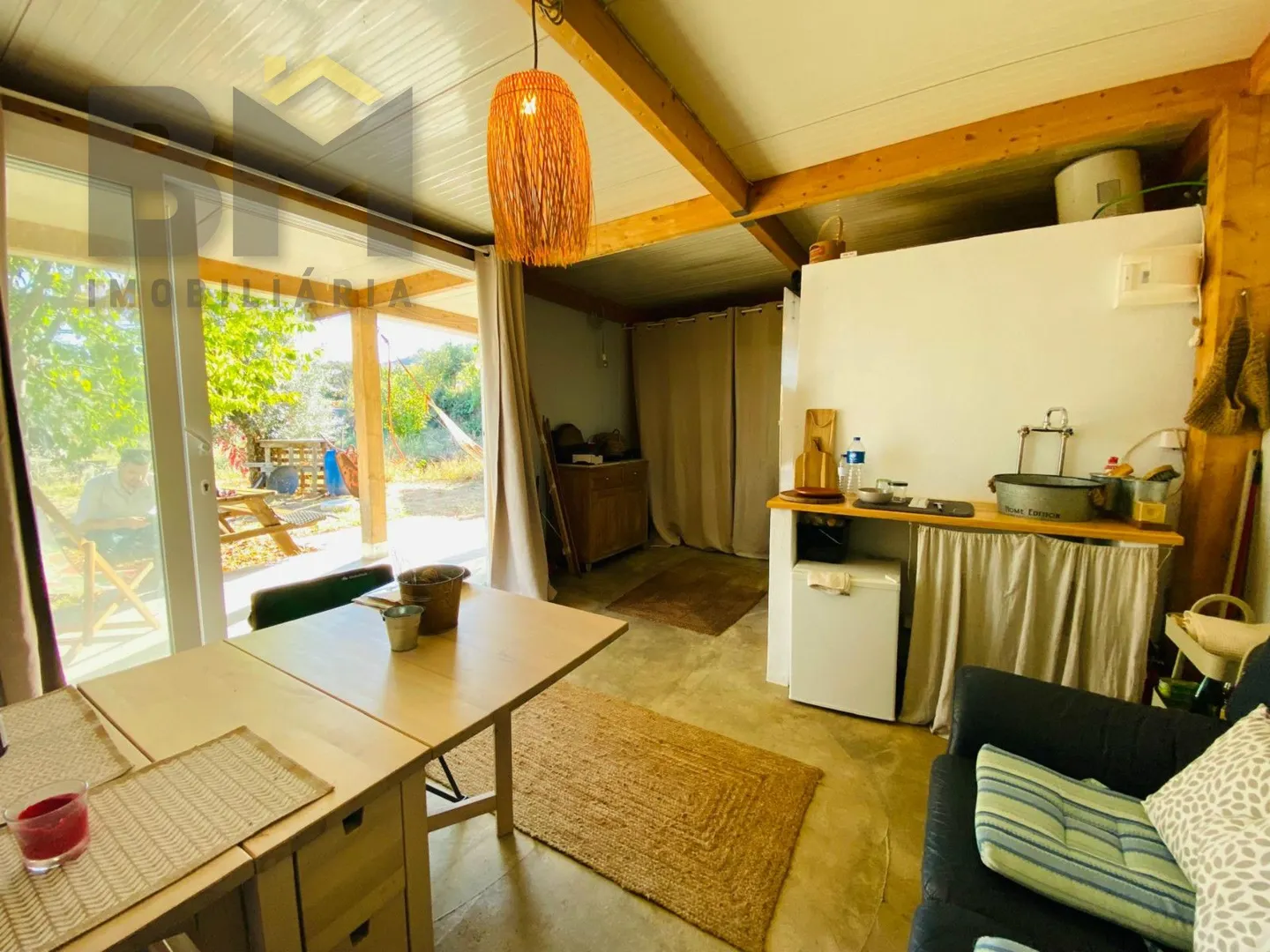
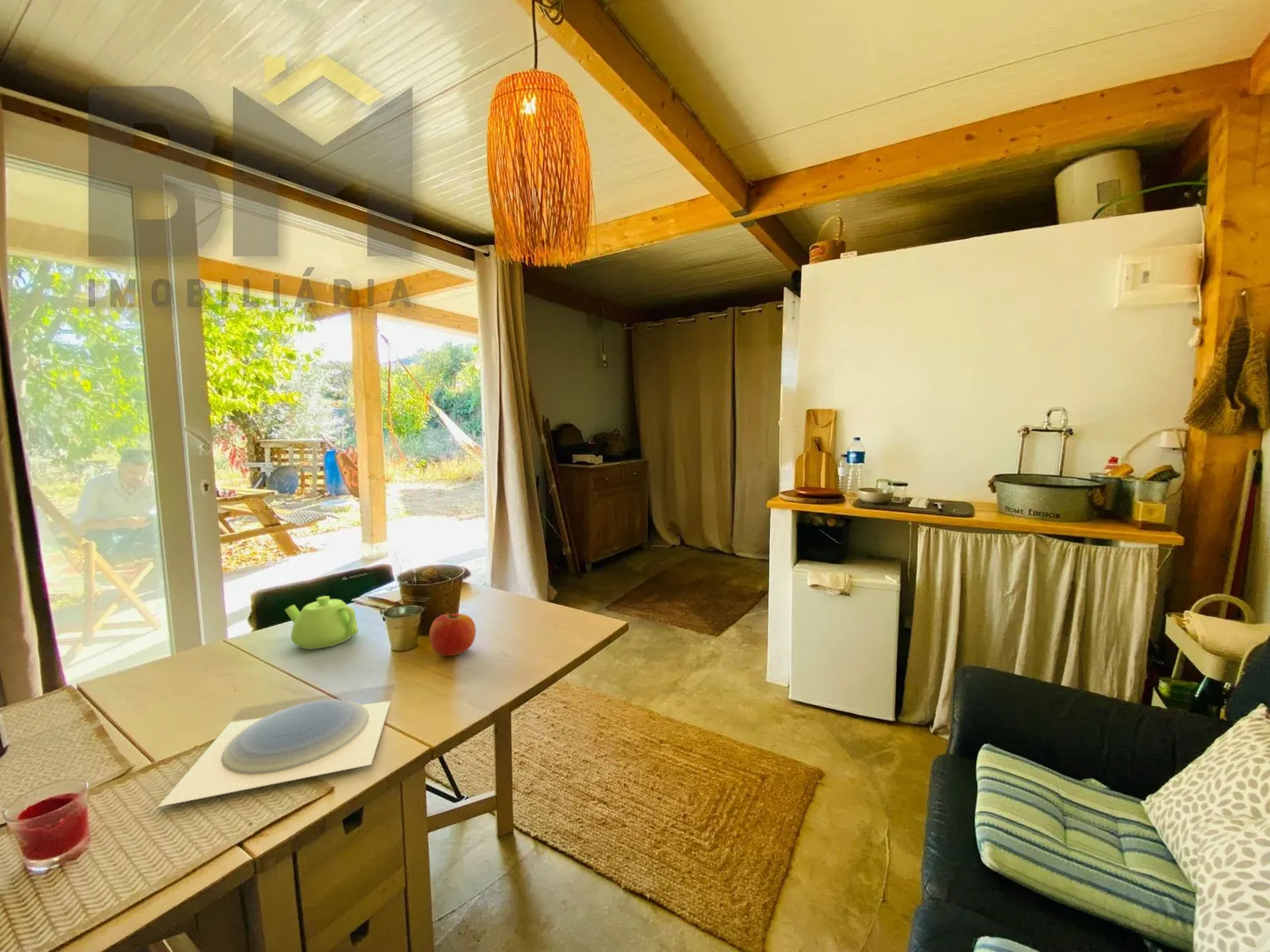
+ fruit (452, 631)
+ plate (299, 727)
+ teapot (320, 618)
